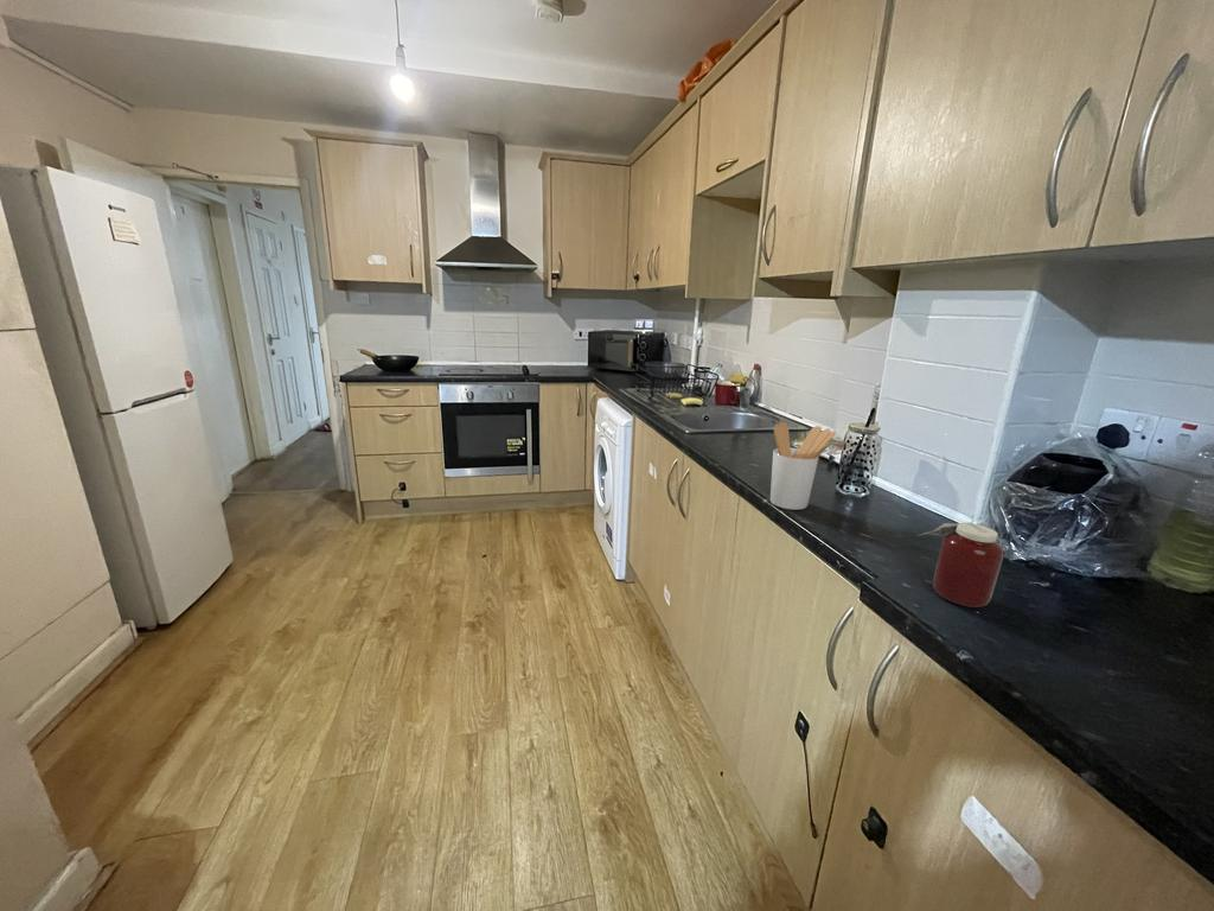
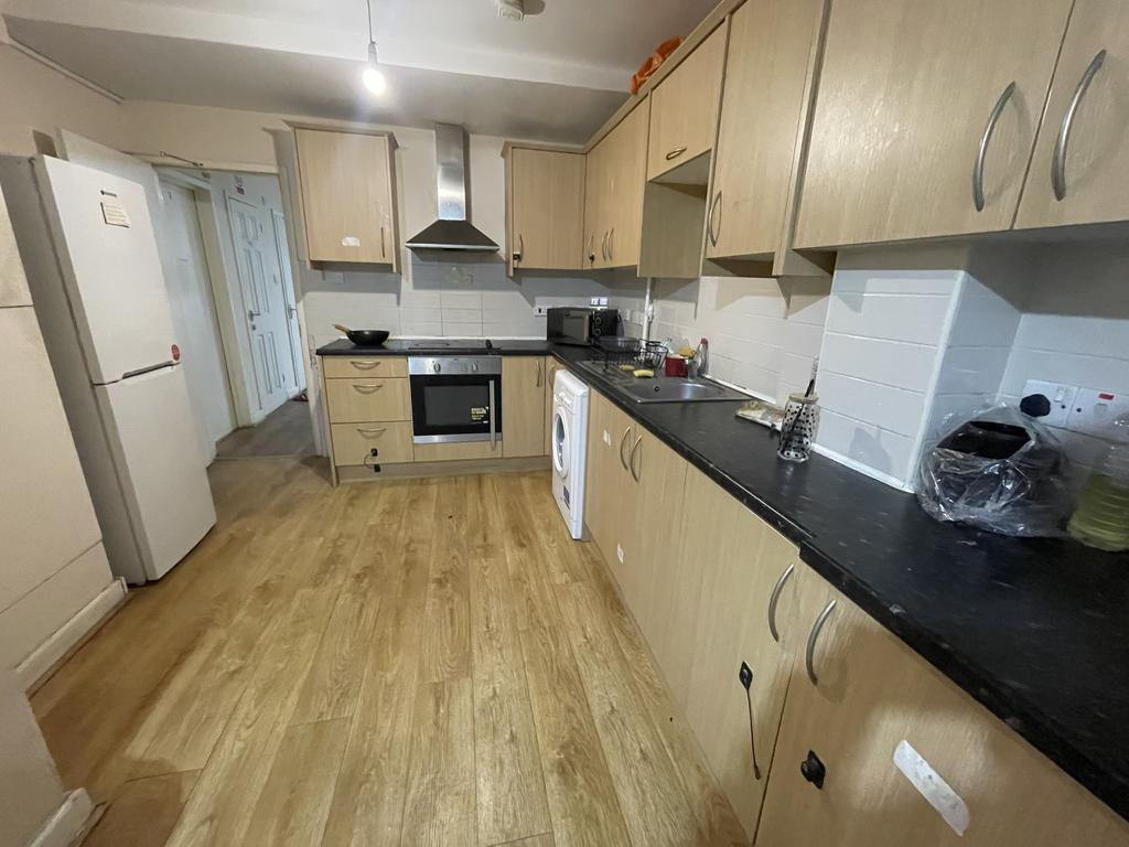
- utensil holder (801, 464)
- jar (960, 558)
